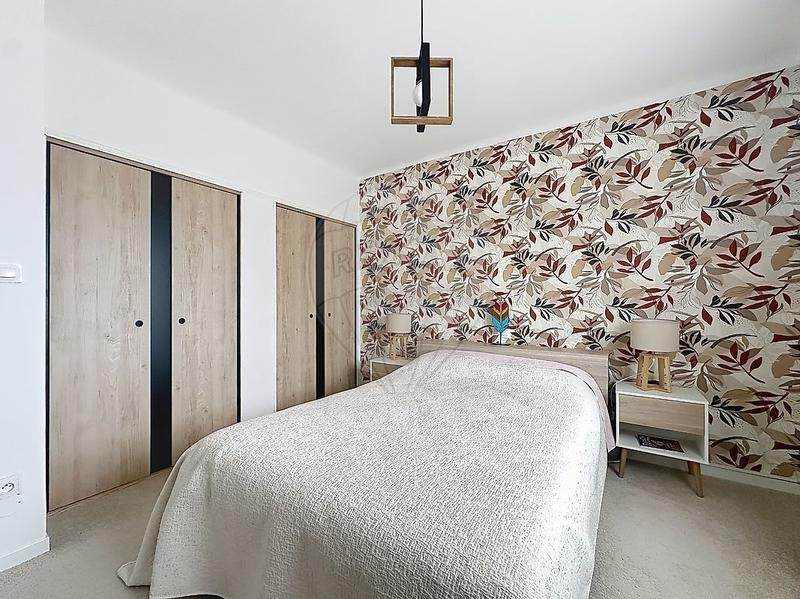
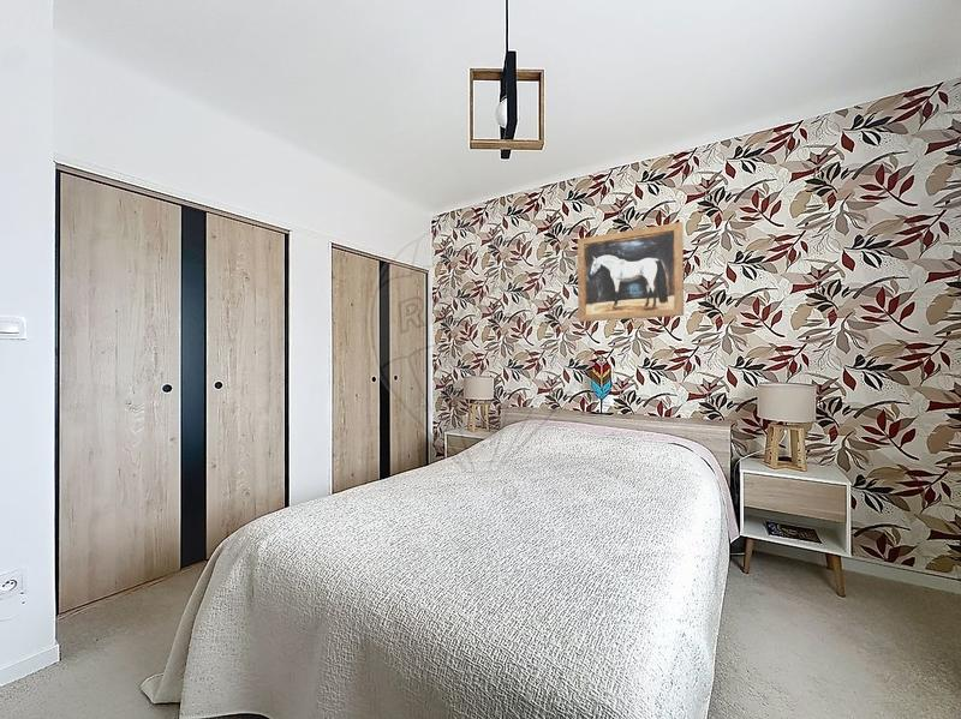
+ wall art (627, 275)
